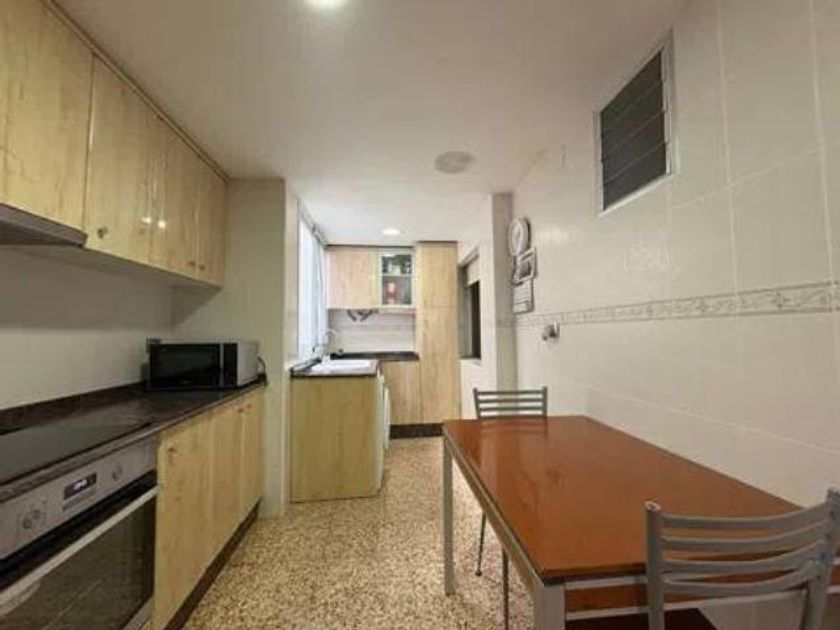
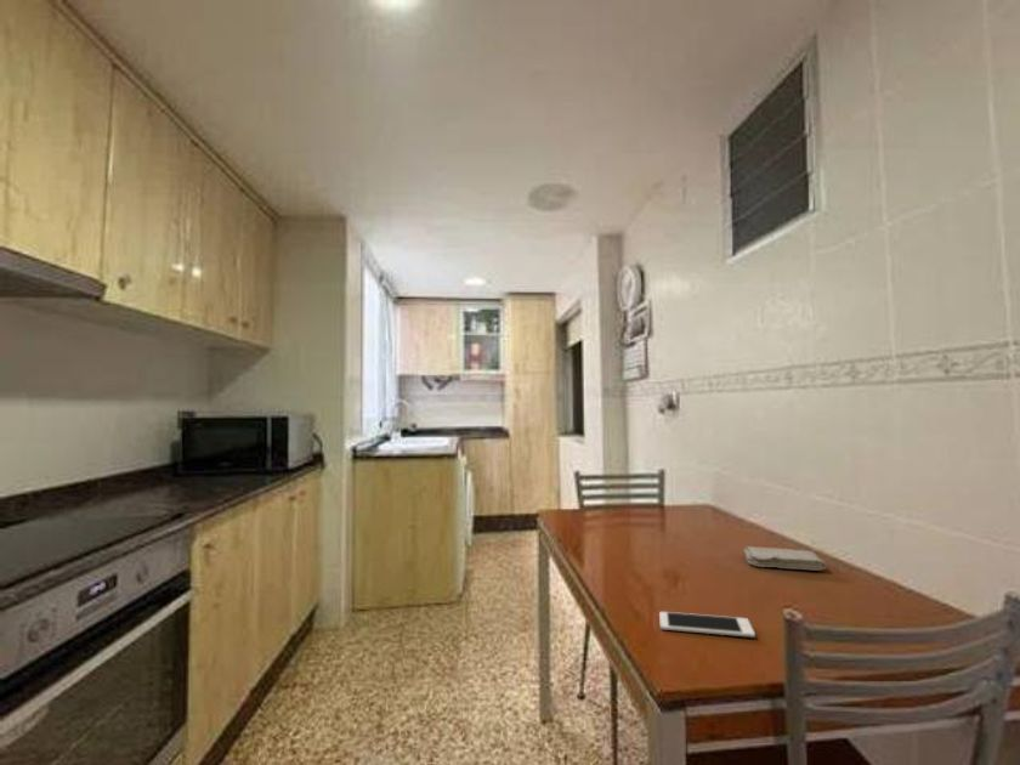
+ cell phone (704, 623)
+ washcloth (782, 556)
